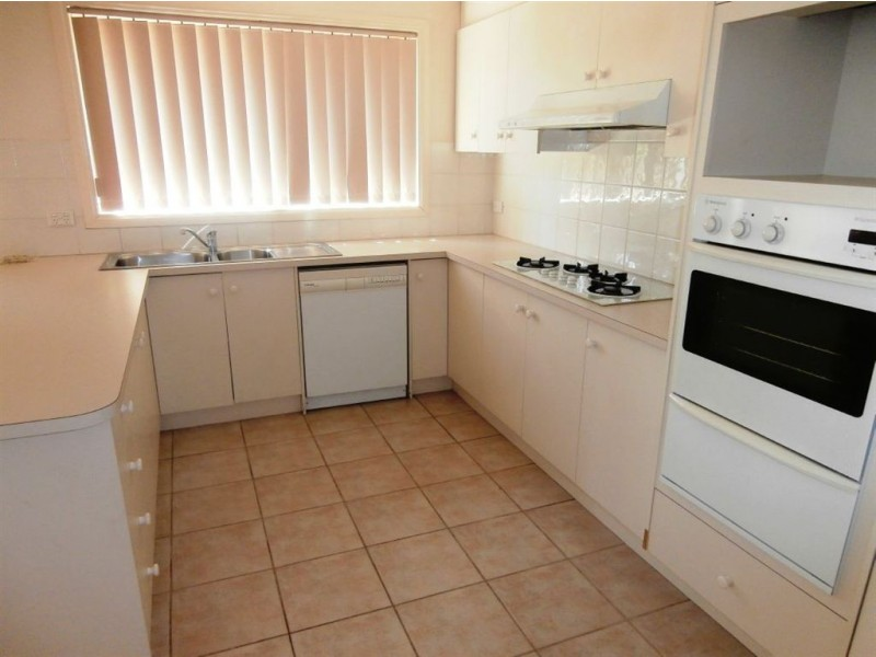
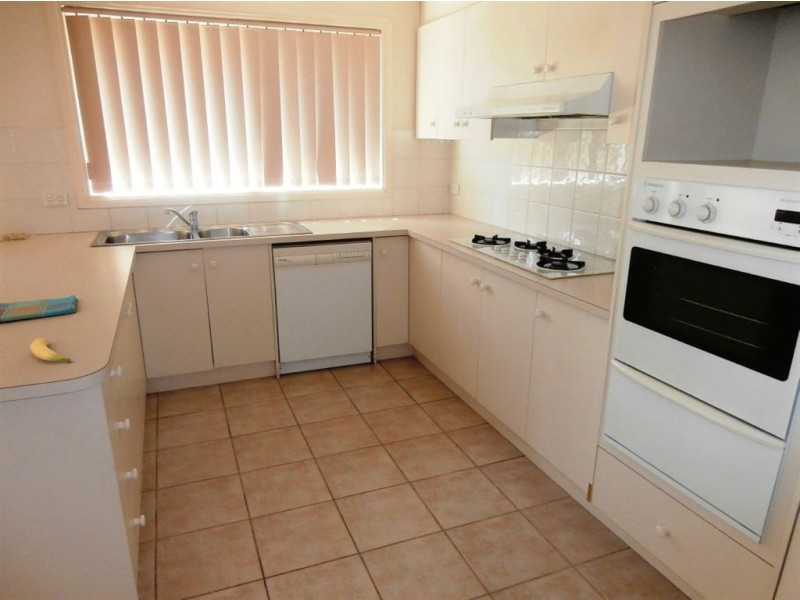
+ banana (48, 348)
+ dish towel (35, 307)
